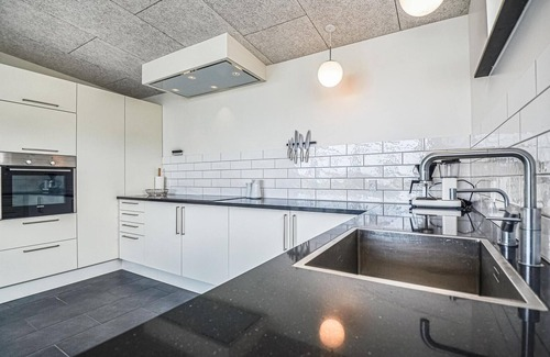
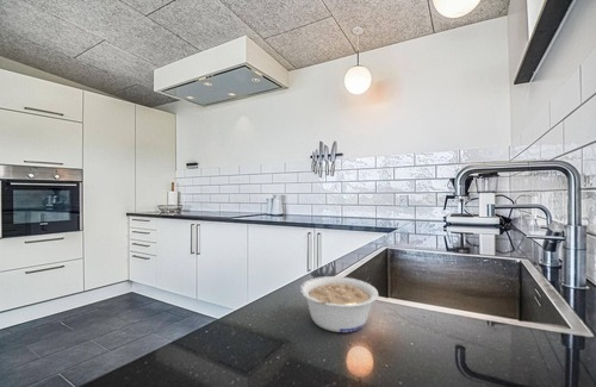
+ legume (339, 301)
